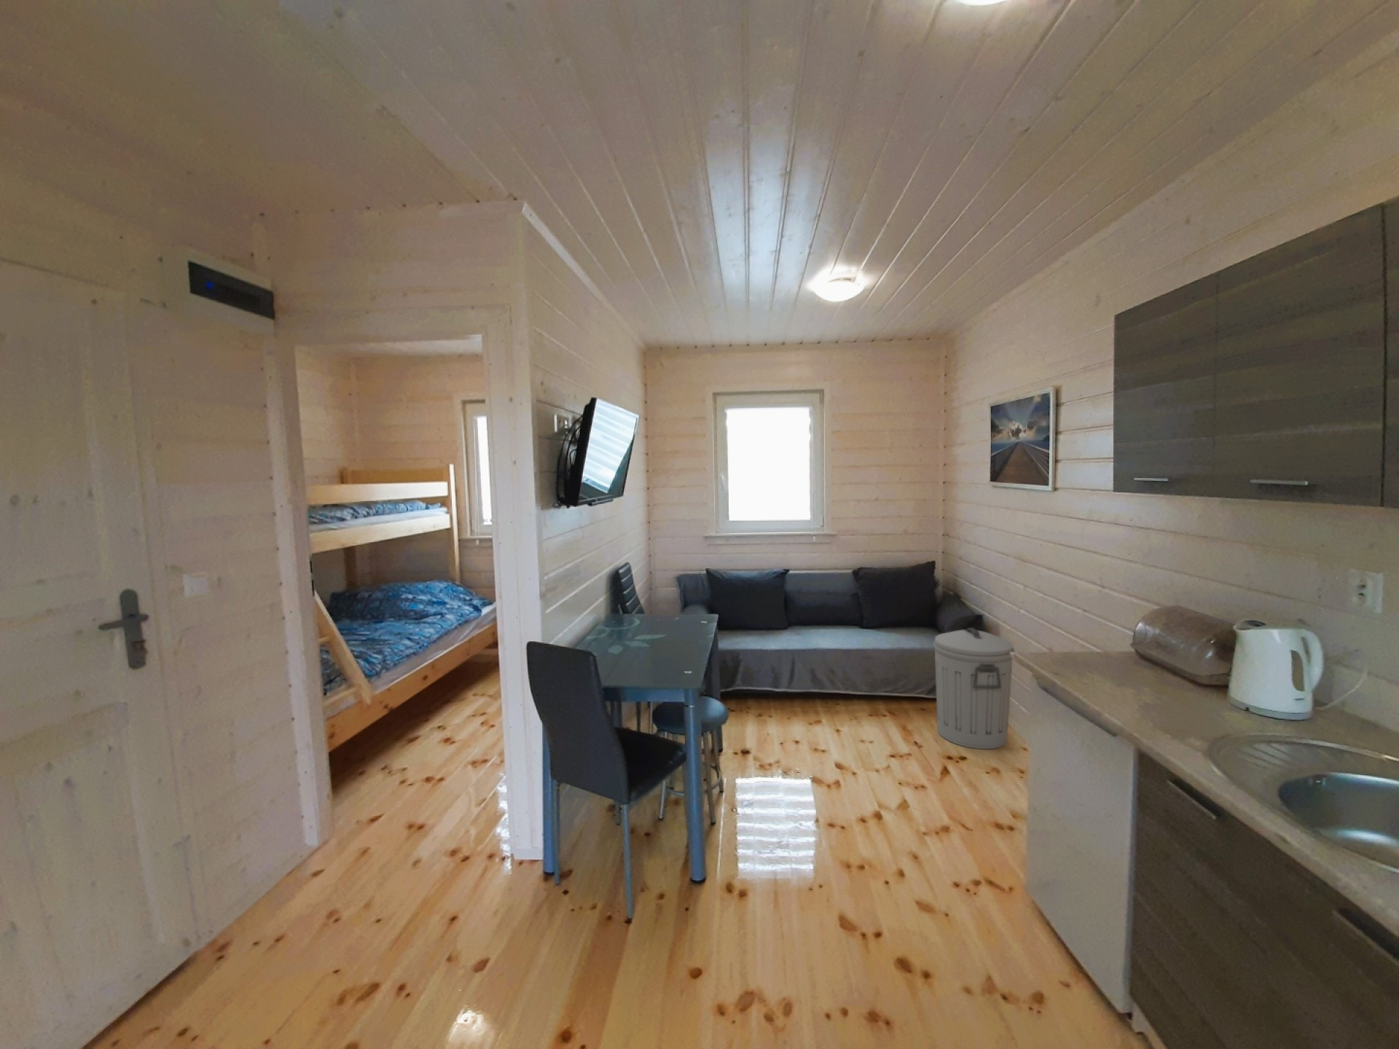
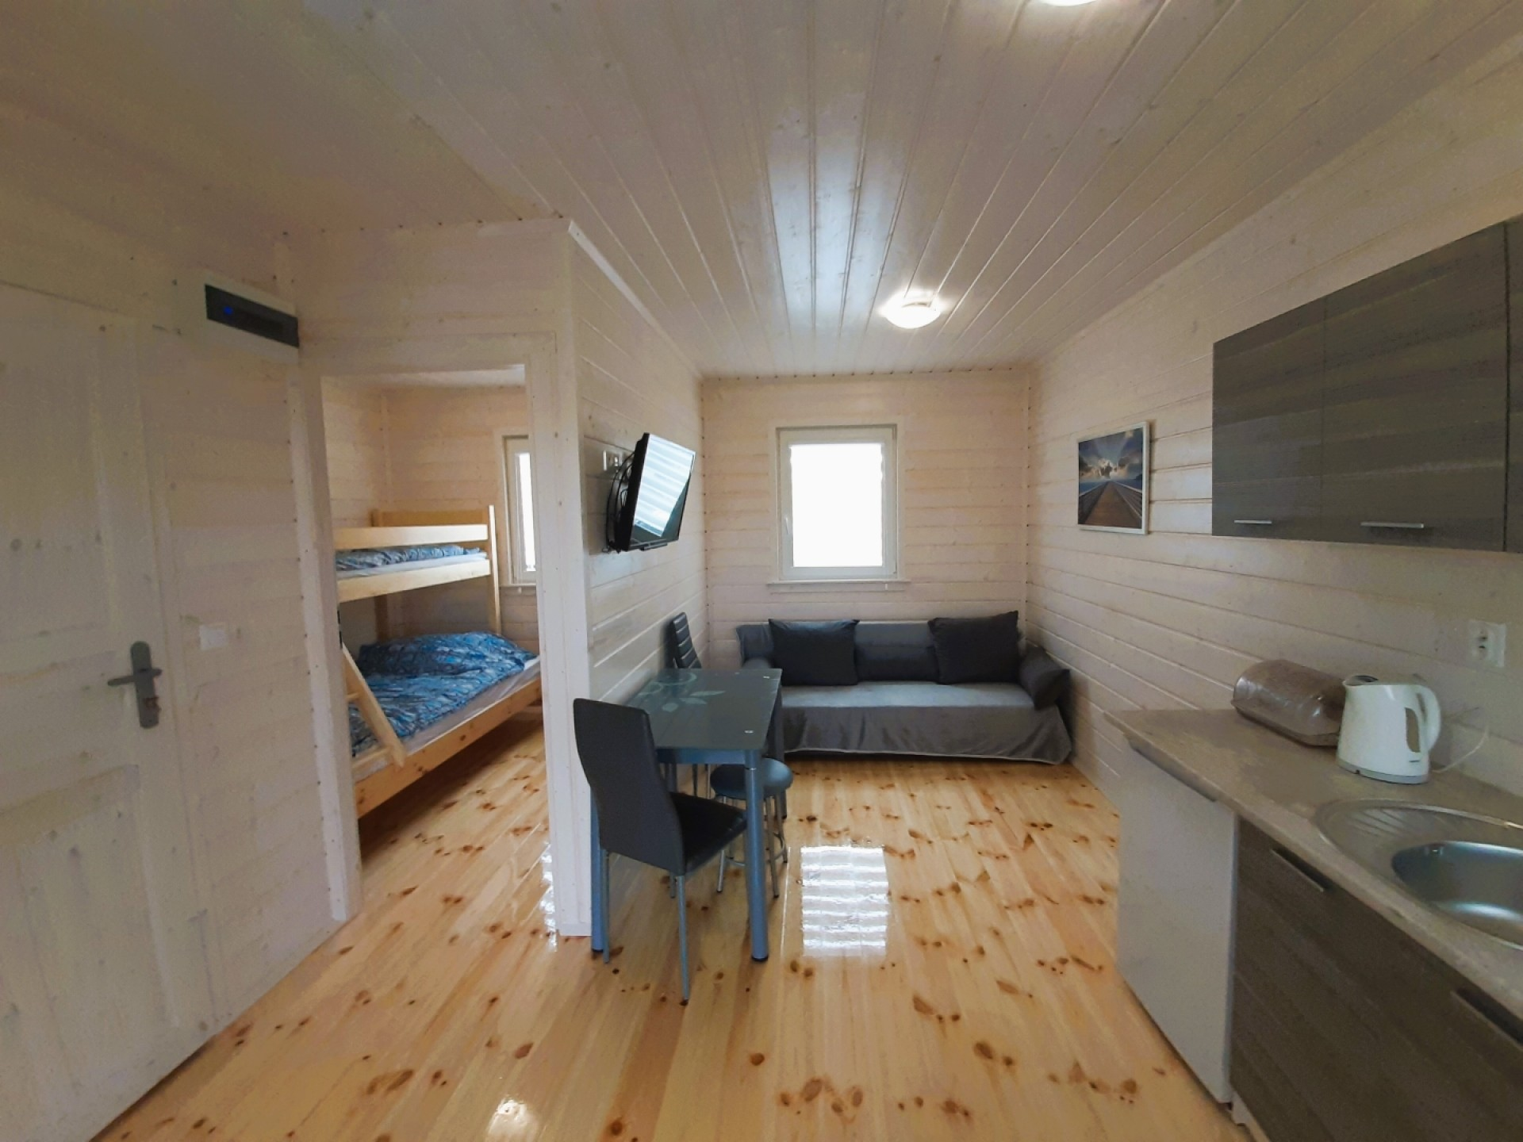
- trash can (972, 682)
